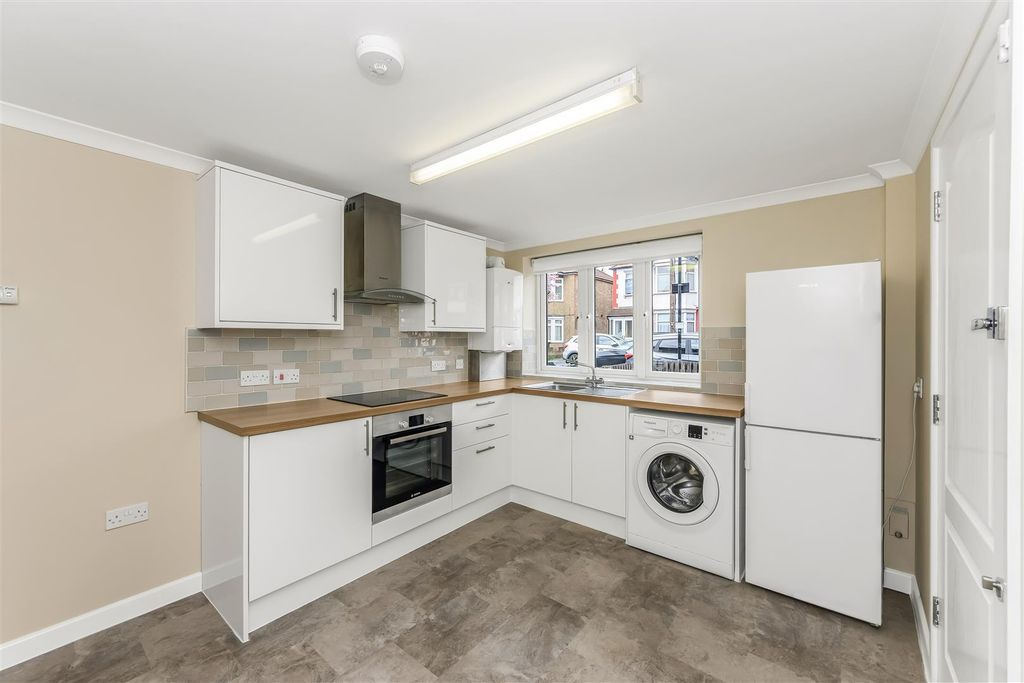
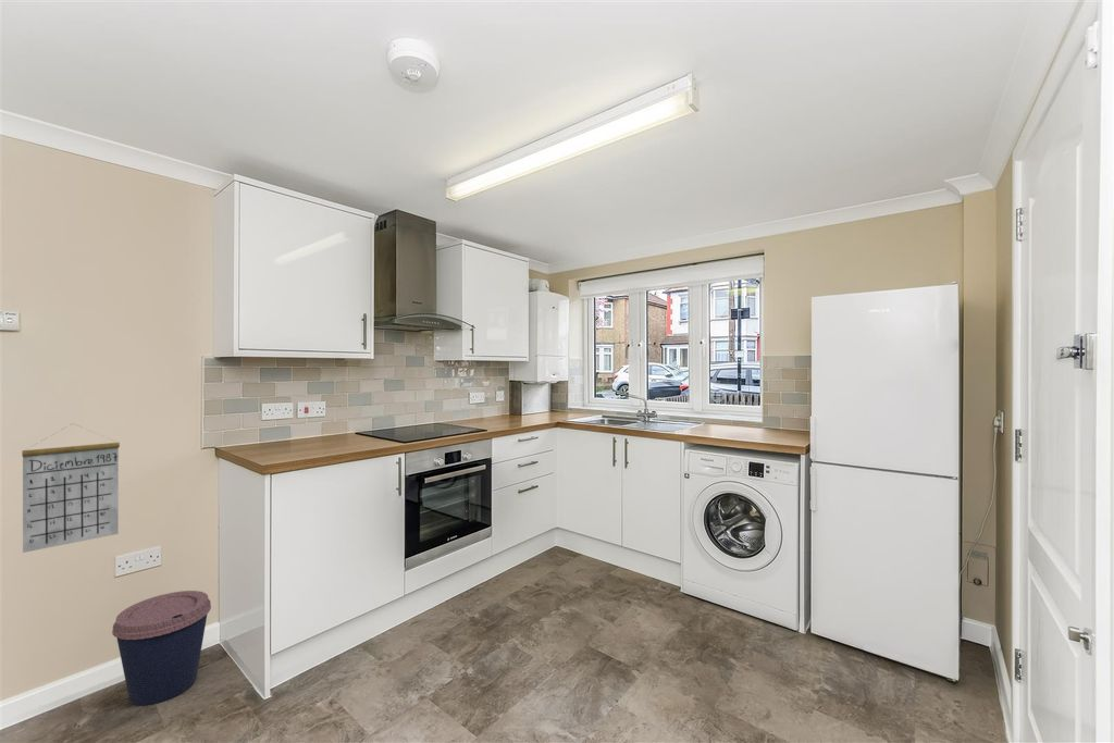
+ calendar (73, 483)
+ coffee cup (163, 647)
